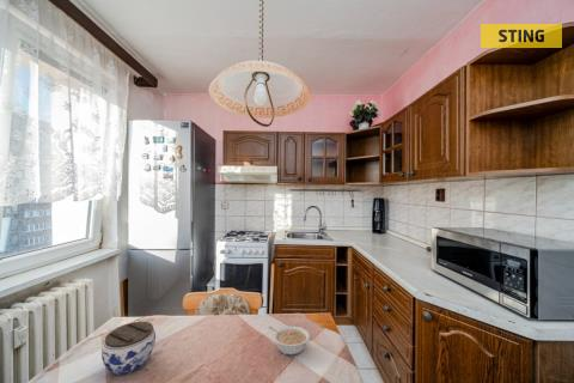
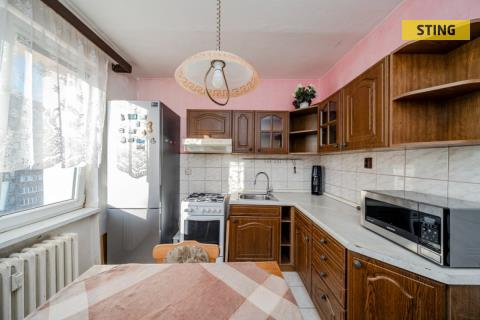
- legume (289, 340)
- jar (129, 347)
